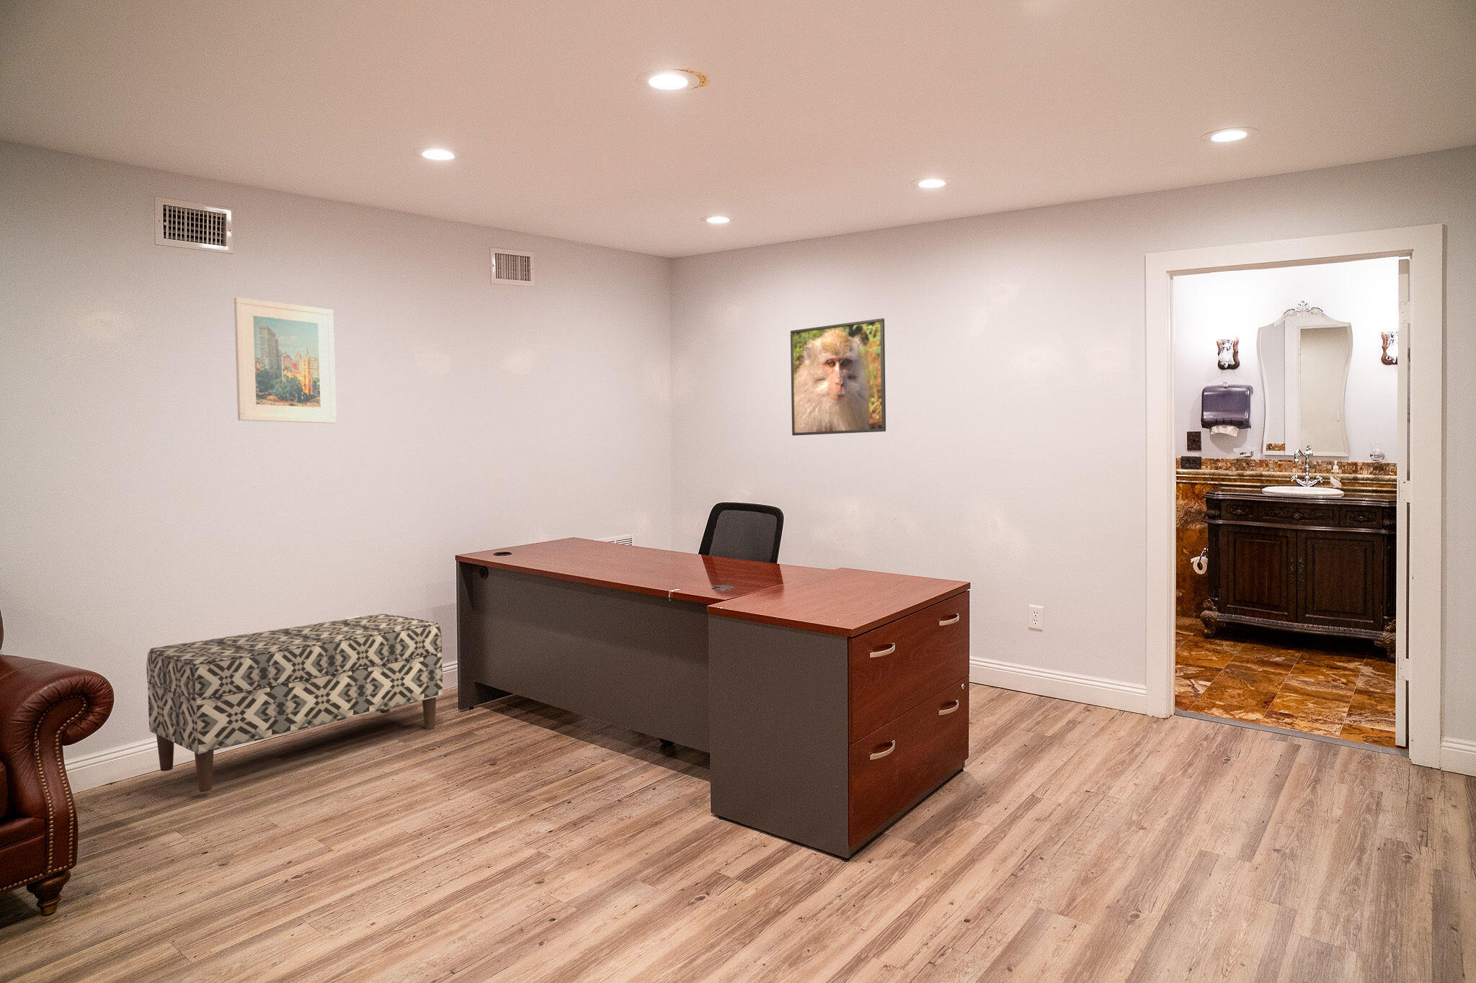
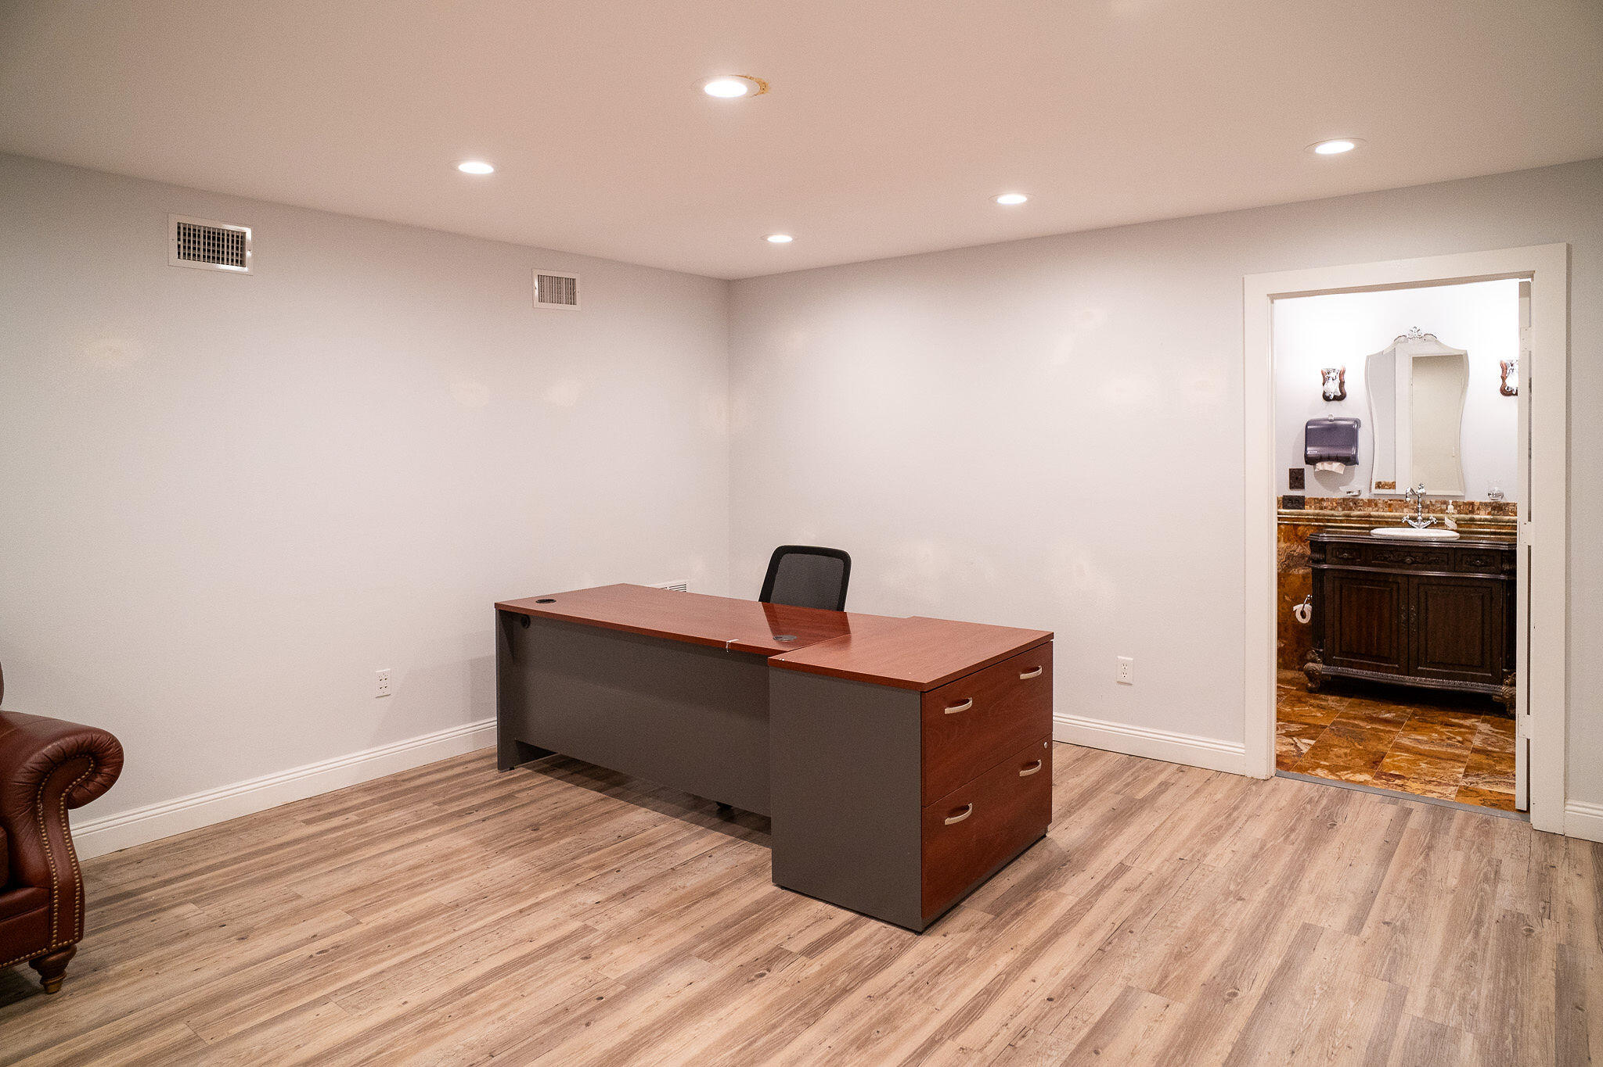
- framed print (286, 362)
- bench (305, 691)
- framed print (836, 378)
